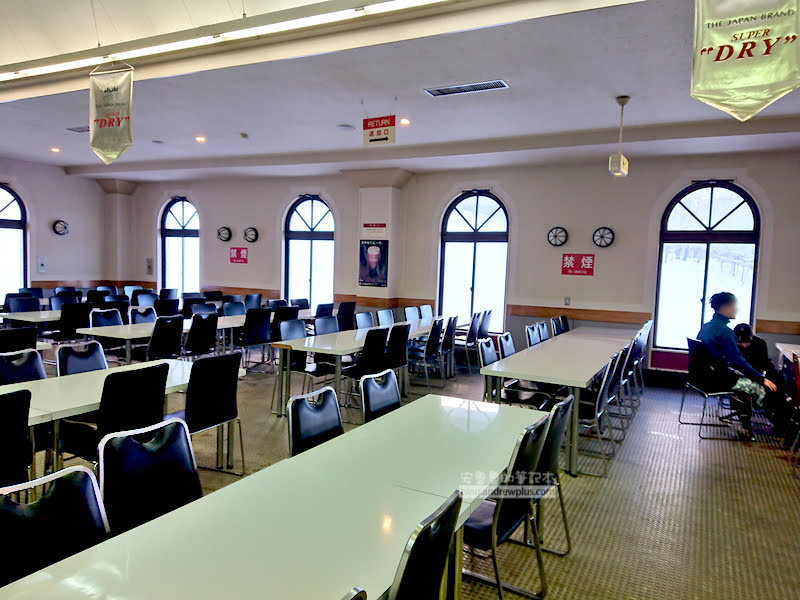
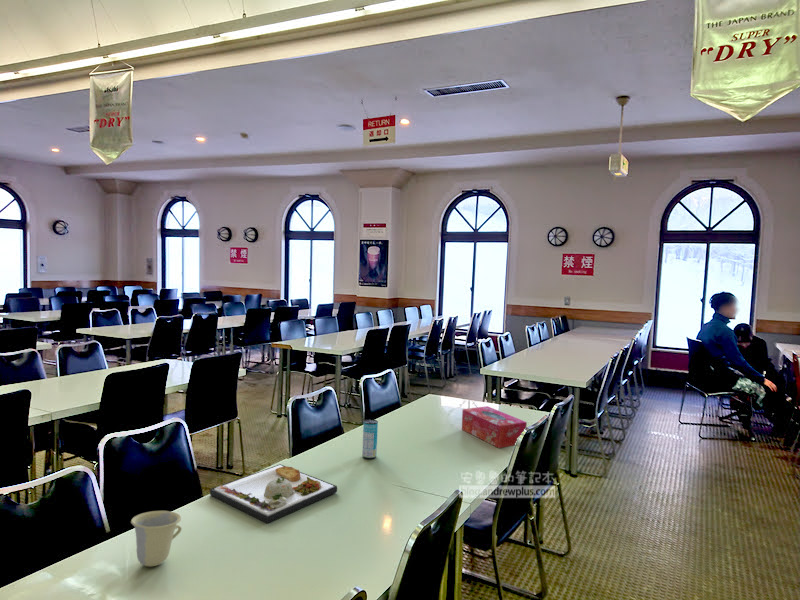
+ beverage can (370, 439)
+ tissue box (492, 425)
+ cup (156, 538)
+ dinner plate (274, 483)
